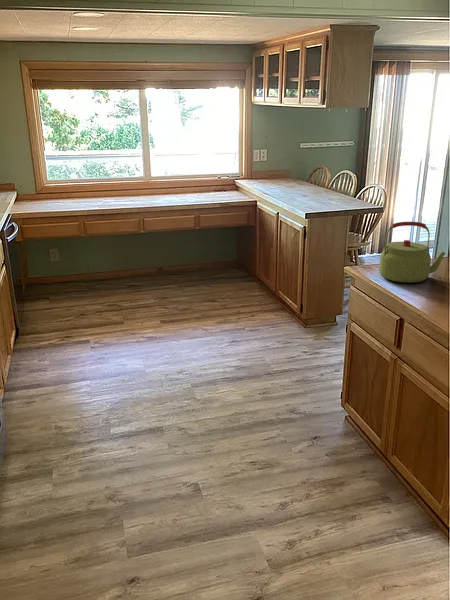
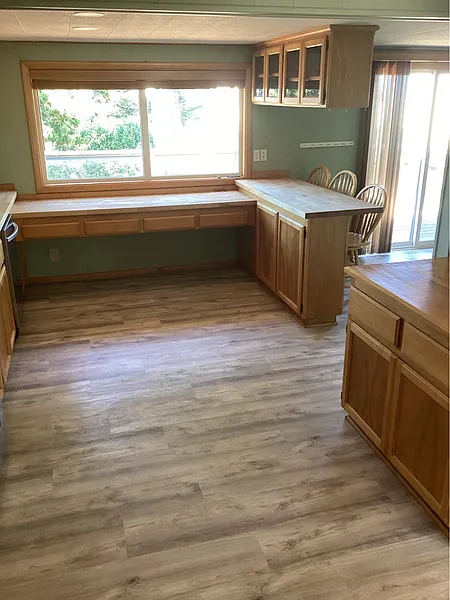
- kettle (413, 249)
